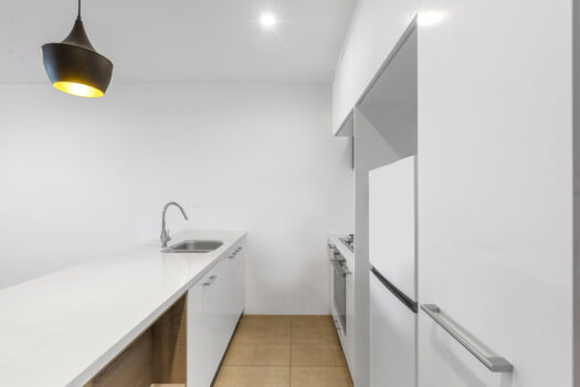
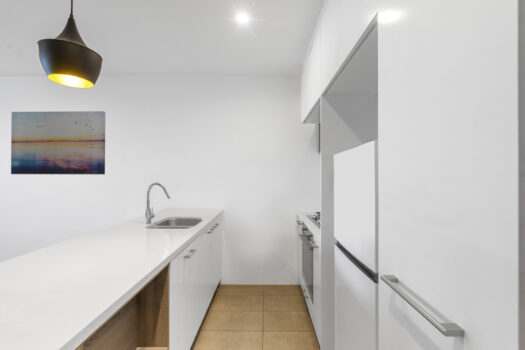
+ wall art (58, 143)
